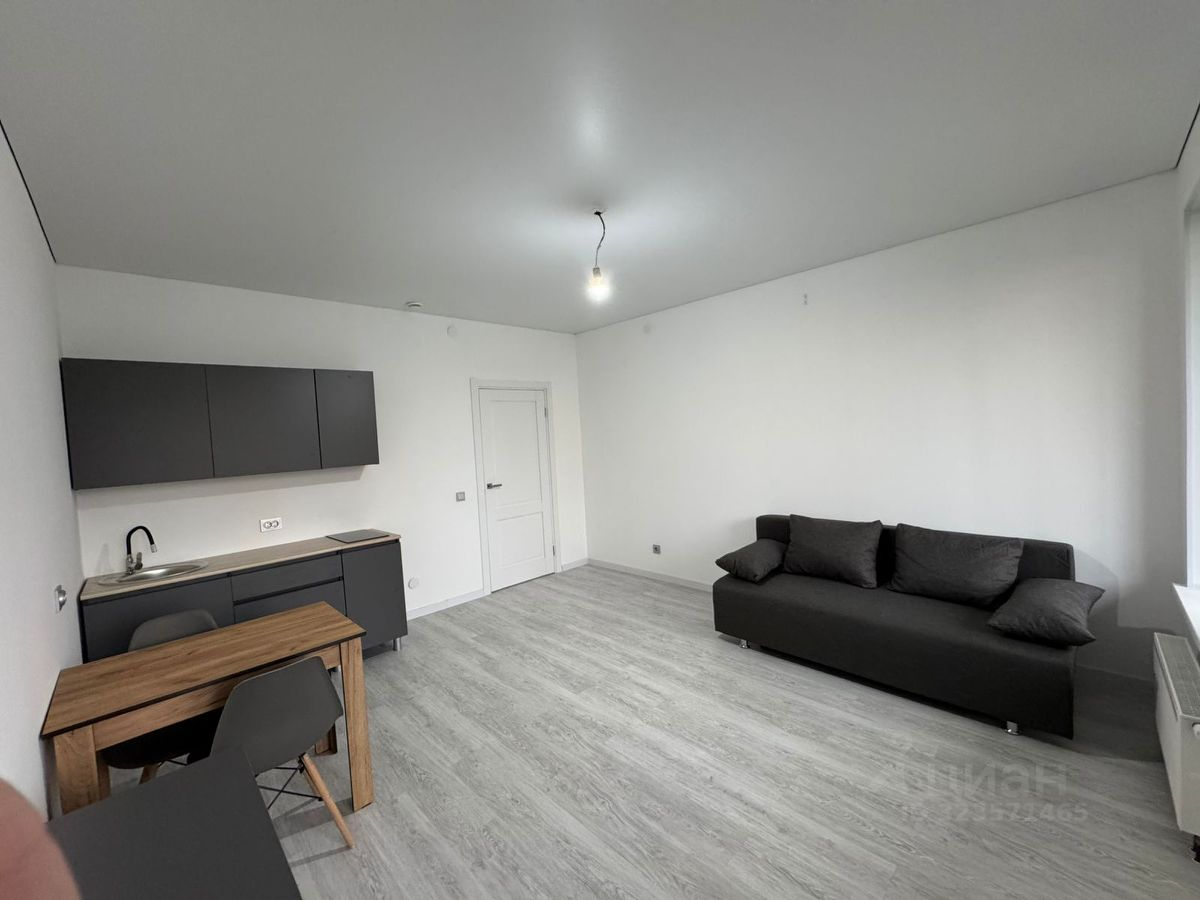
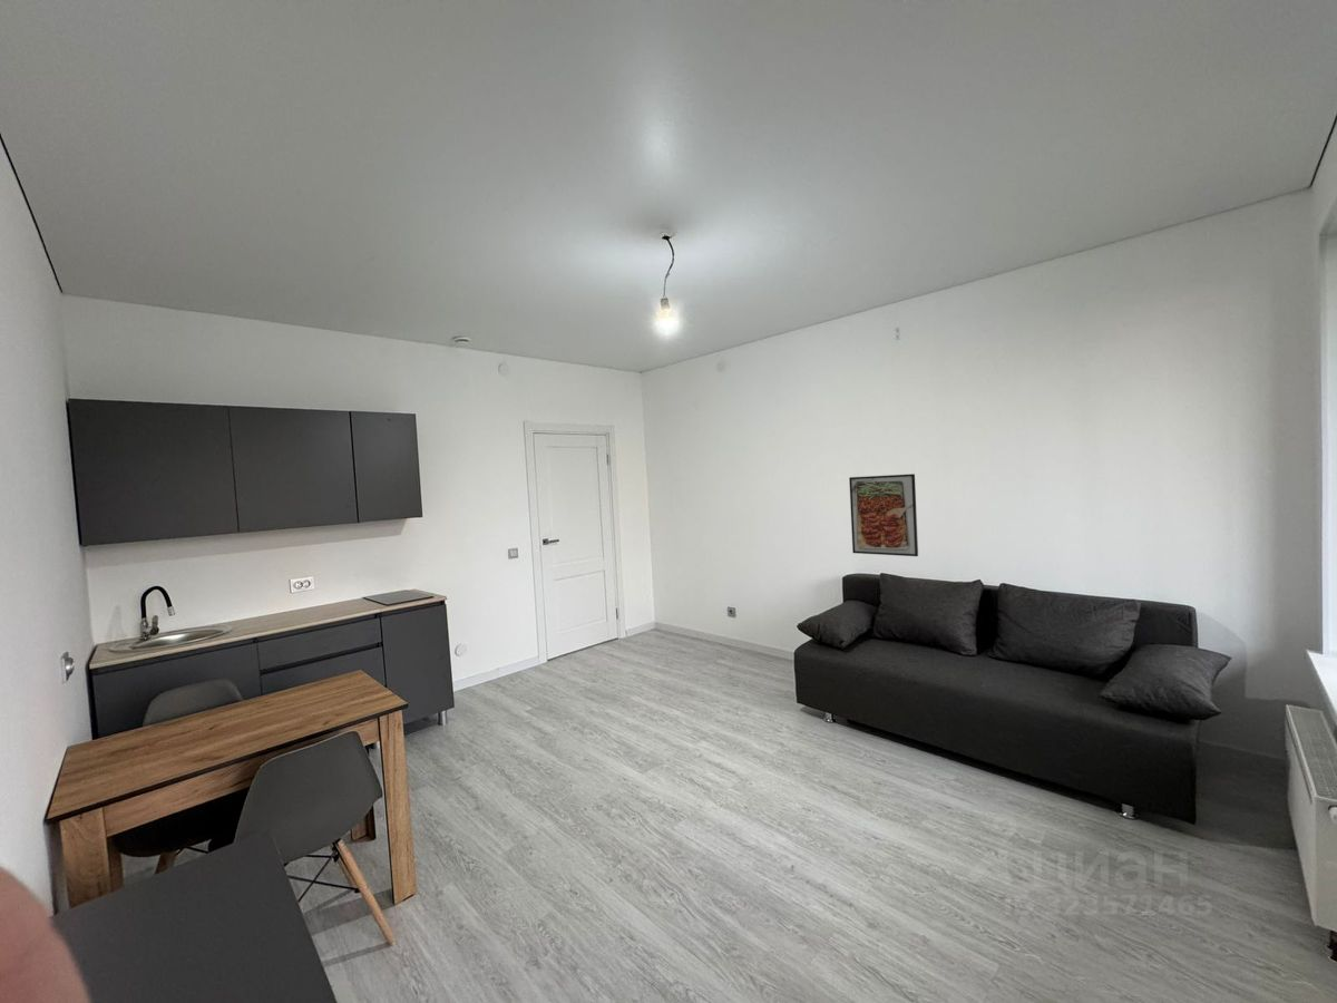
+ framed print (882, 515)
